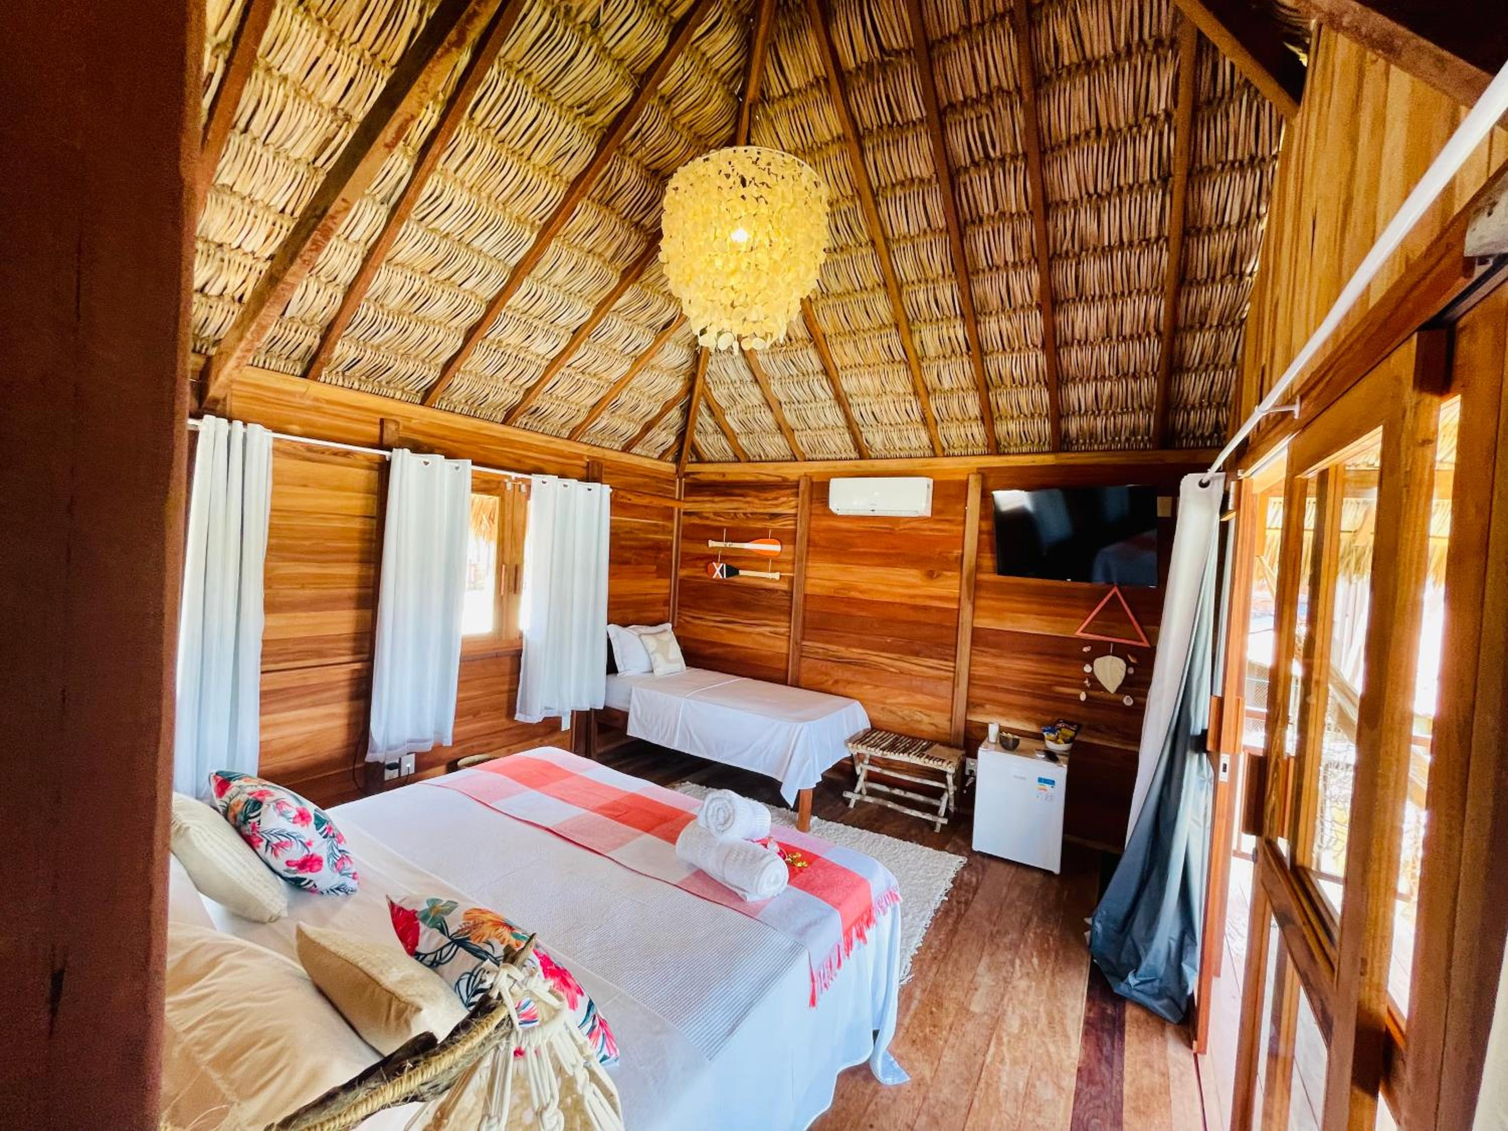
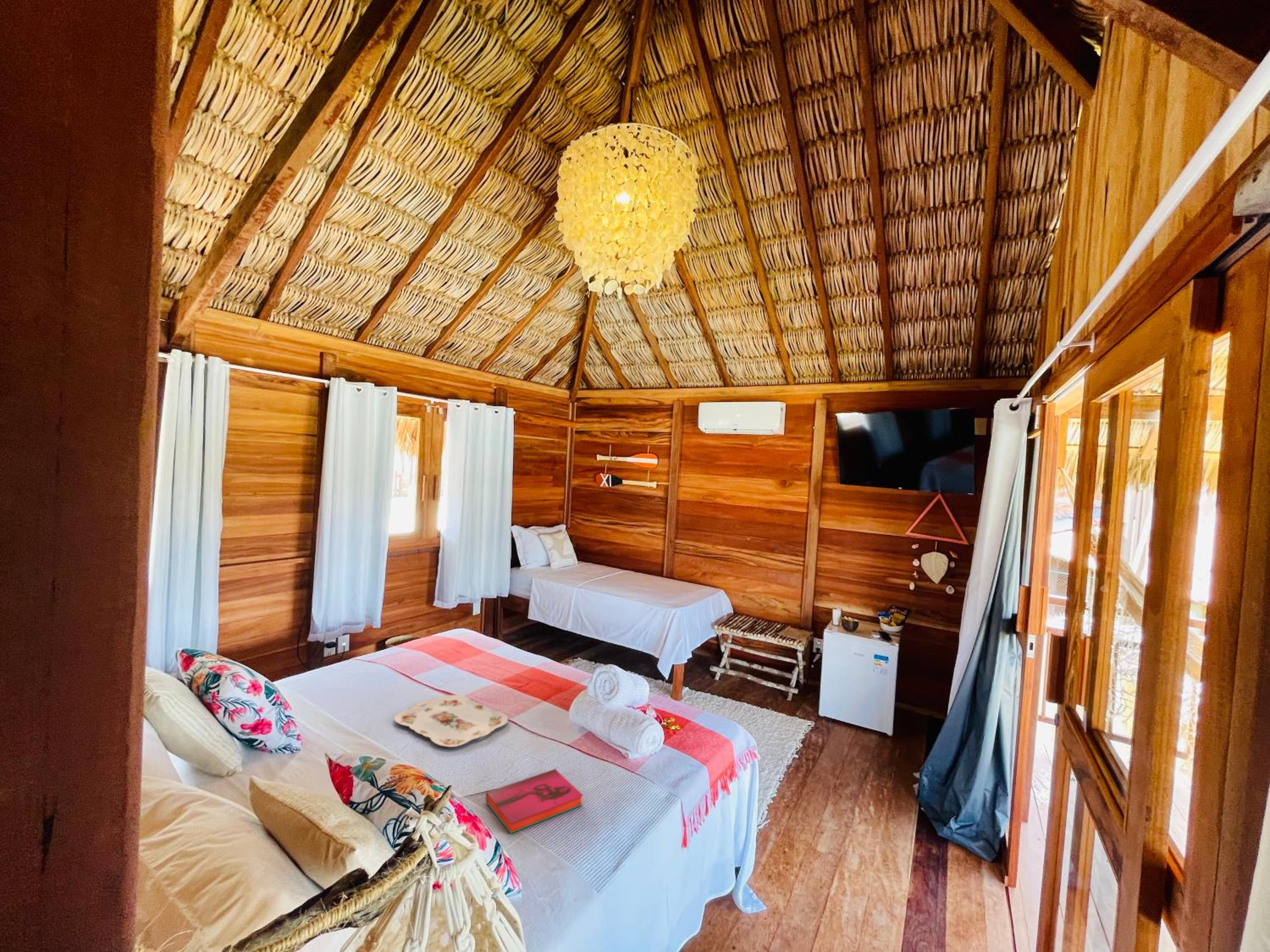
+ serving tray (452, 719)
+ hardback book (534, 798)
